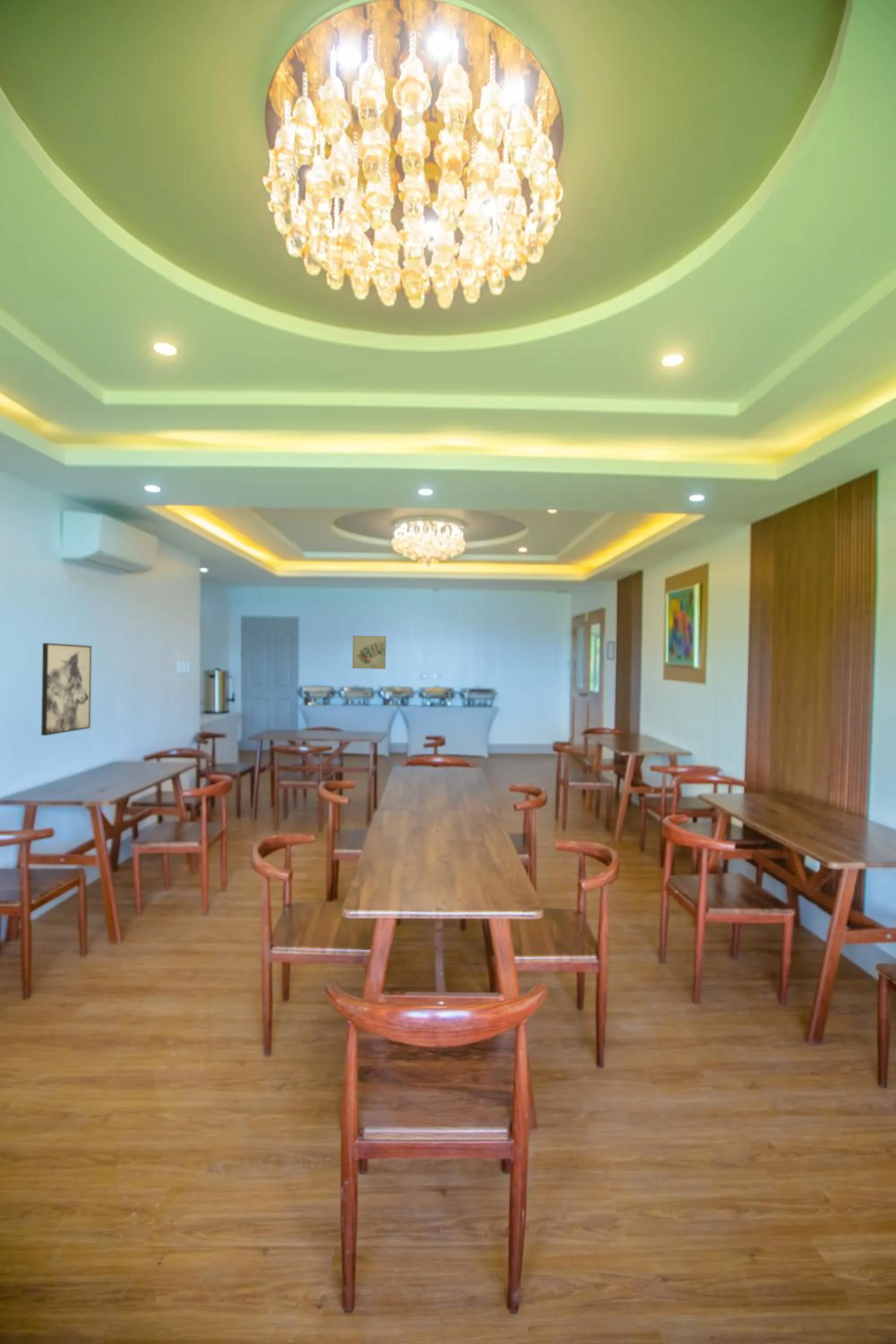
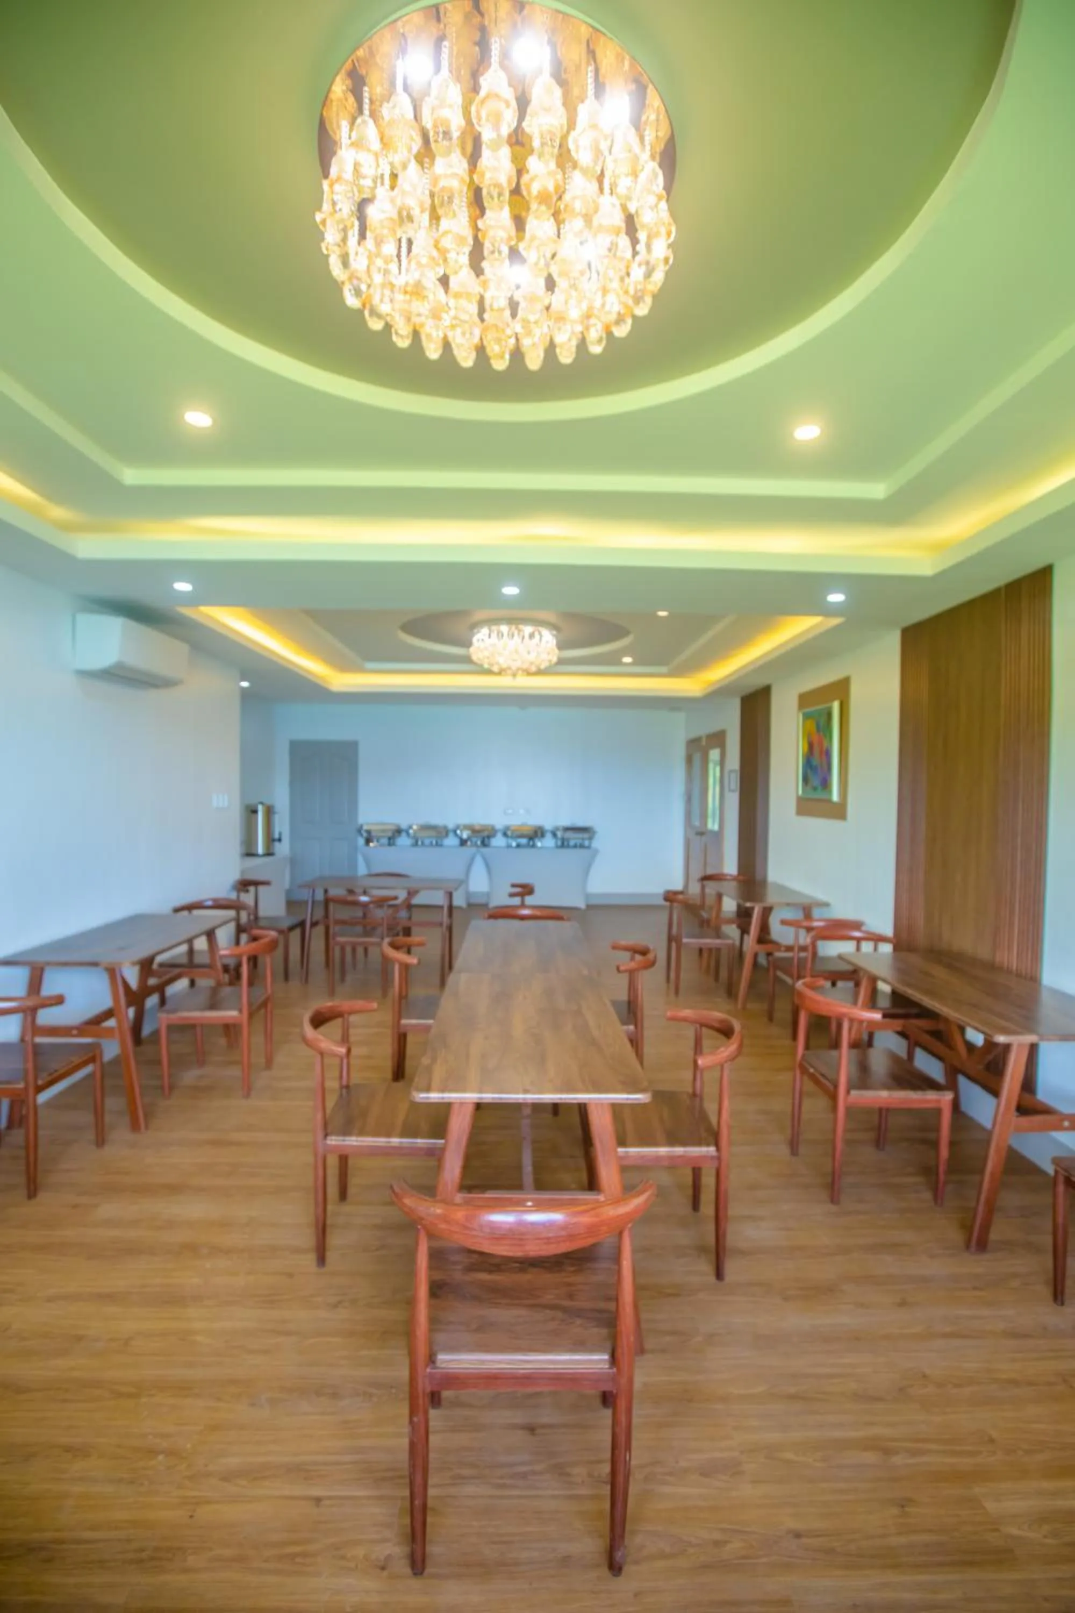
- wall art (369, 652)
- wall art (68, 688)
